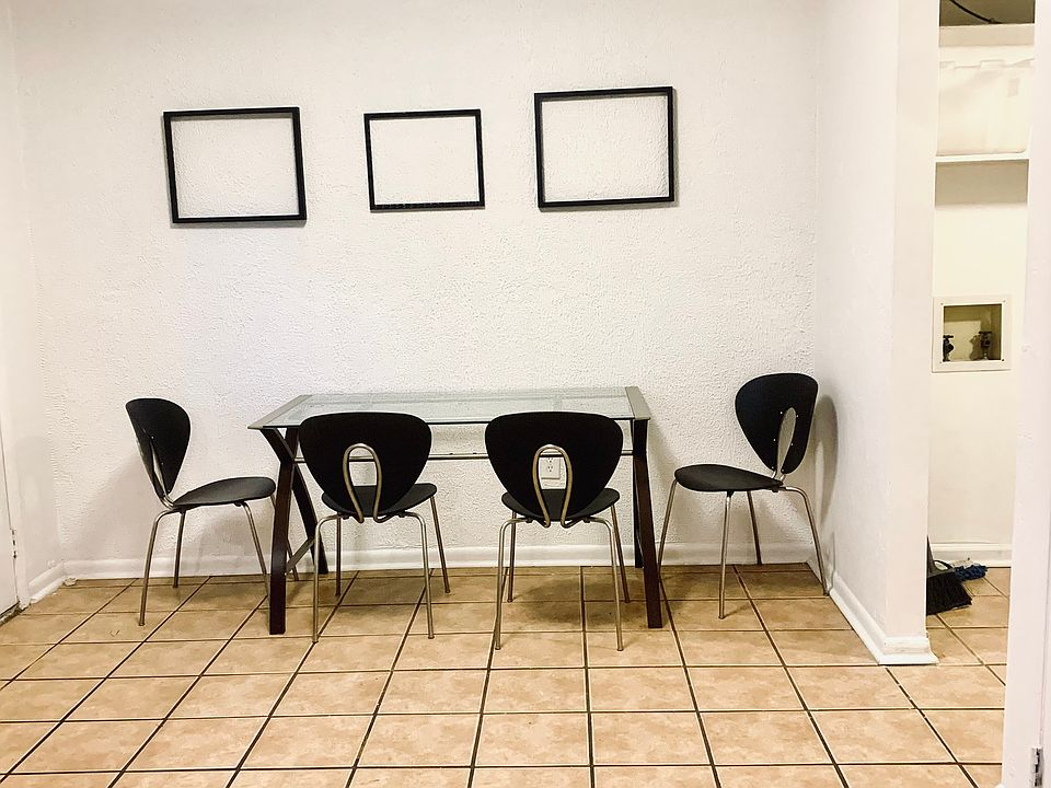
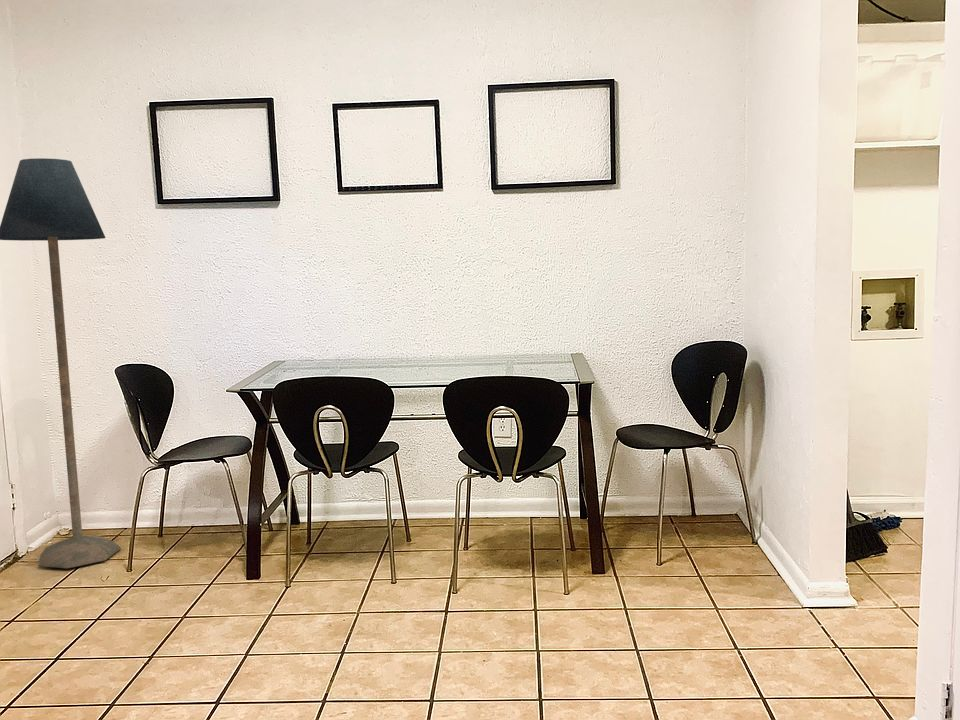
+ floor lamp (62, 362)
